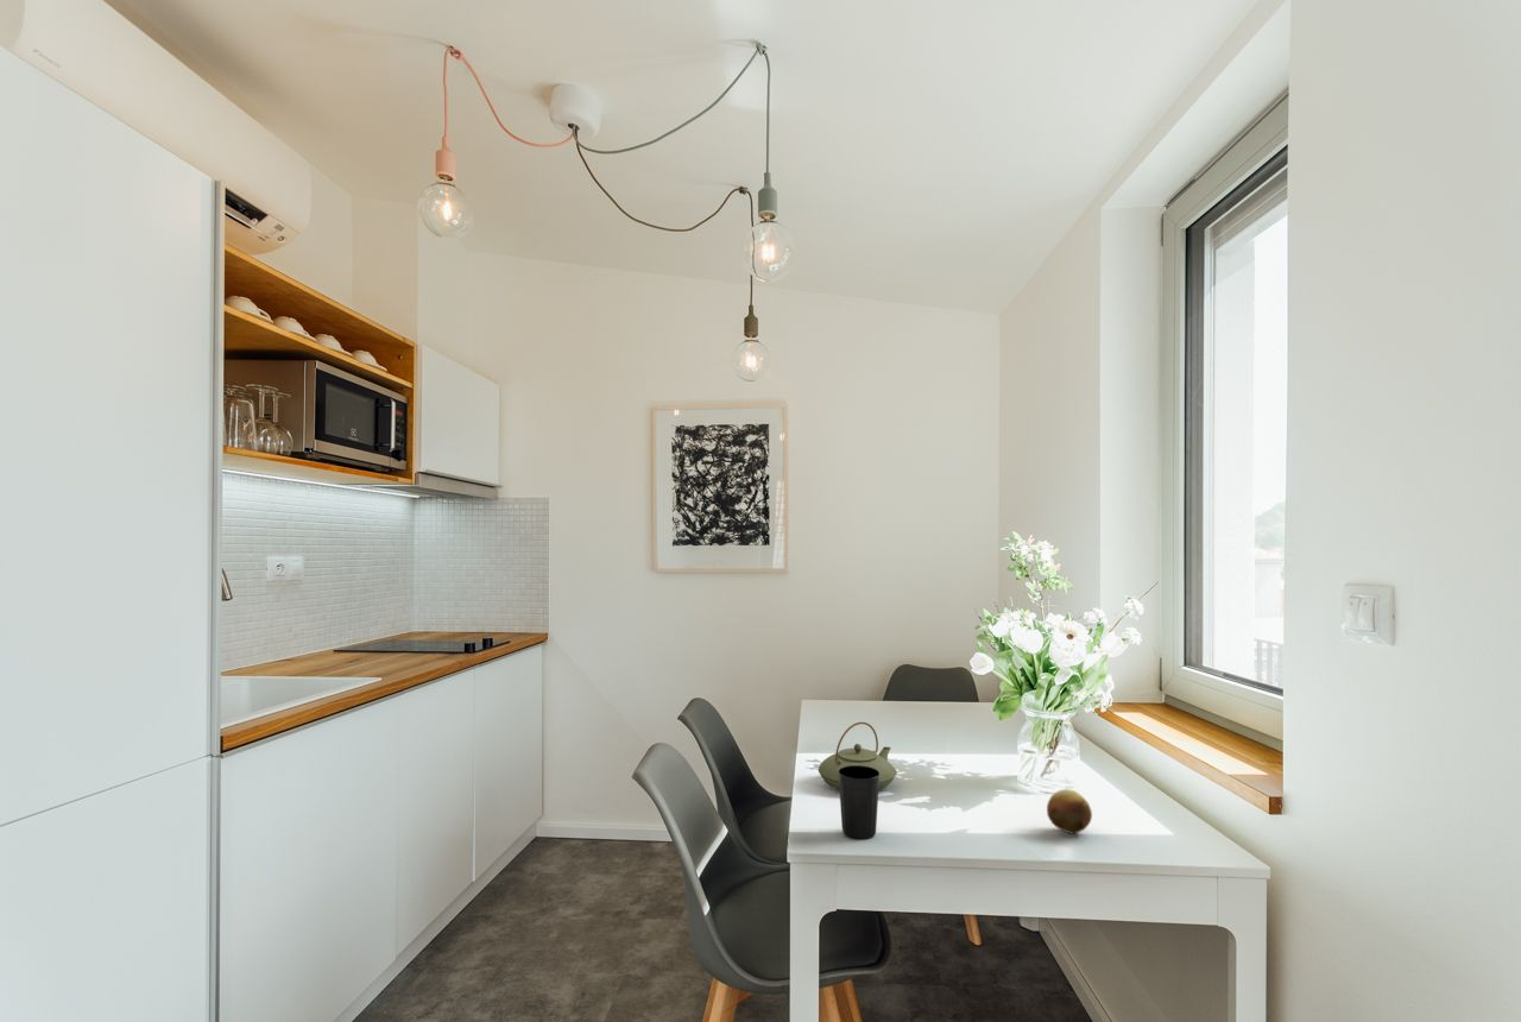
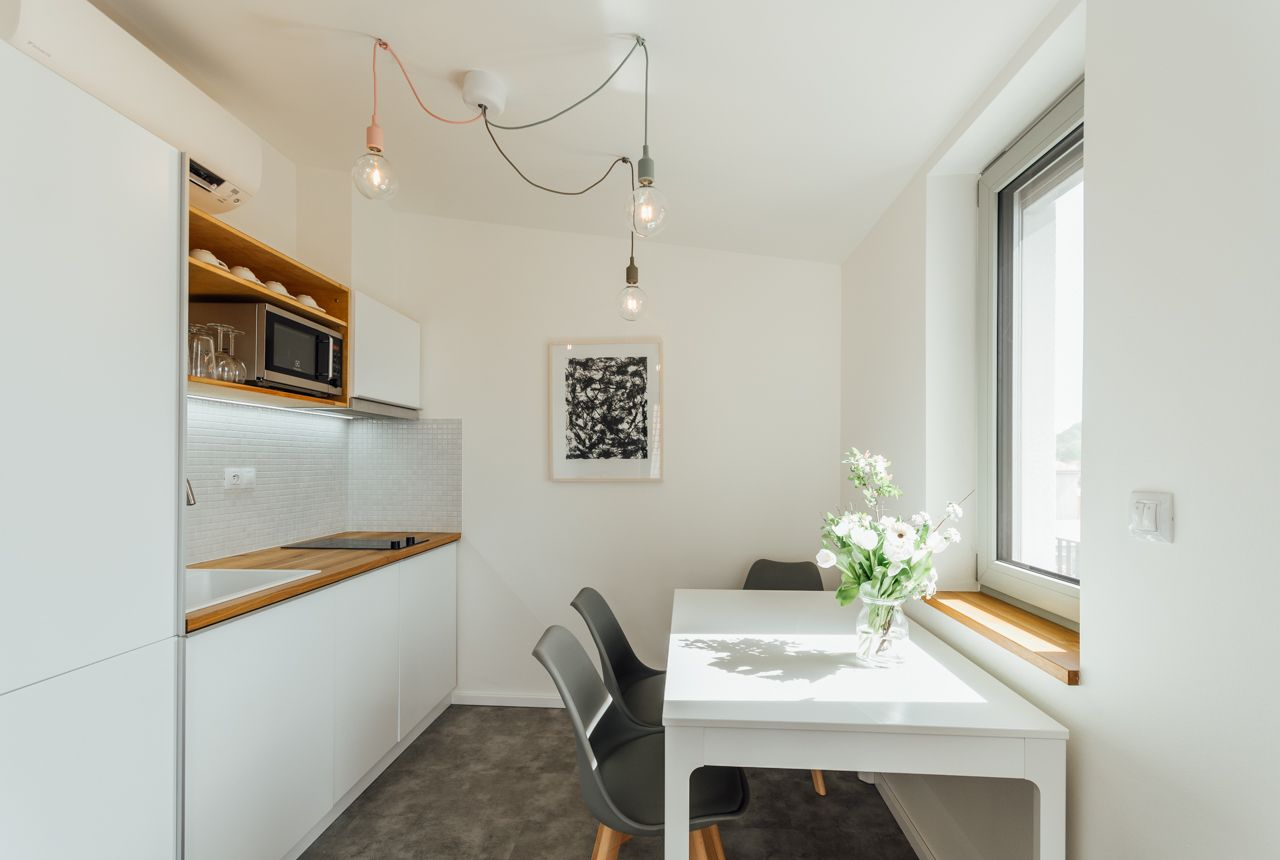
- cup (858, 802)
- teapot (860, 752)
- fruit (1068, 810)
